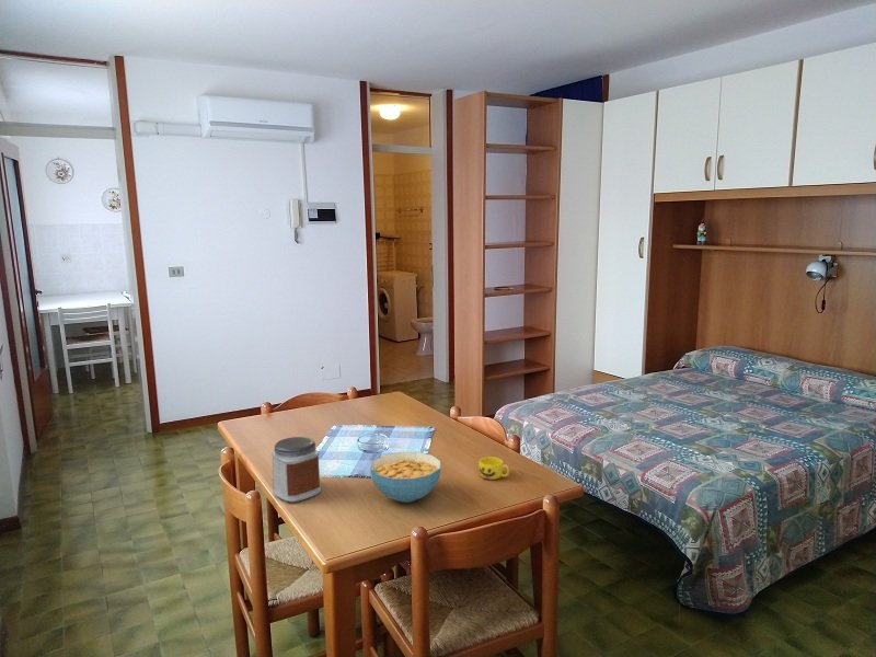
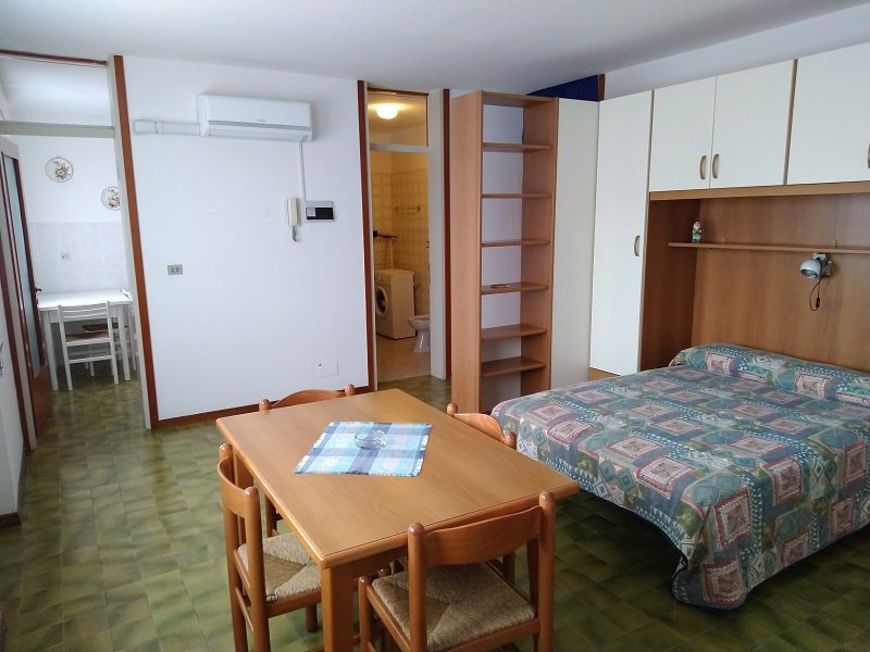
- cup (494, 469)
- cereal bowl (406, 481)
- jar (296, 466)
